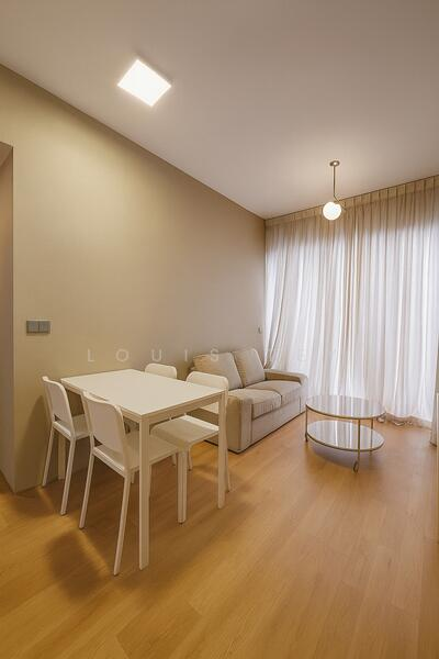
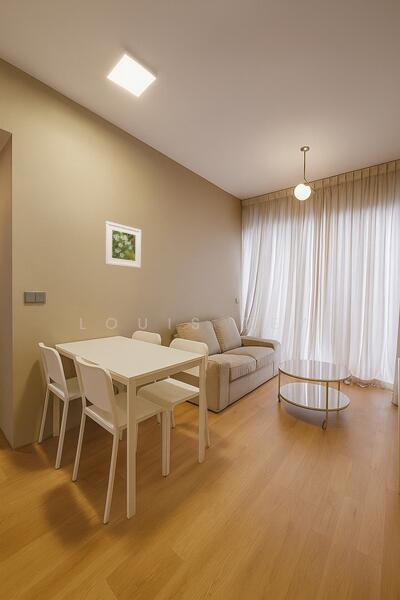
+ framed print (123, 246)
